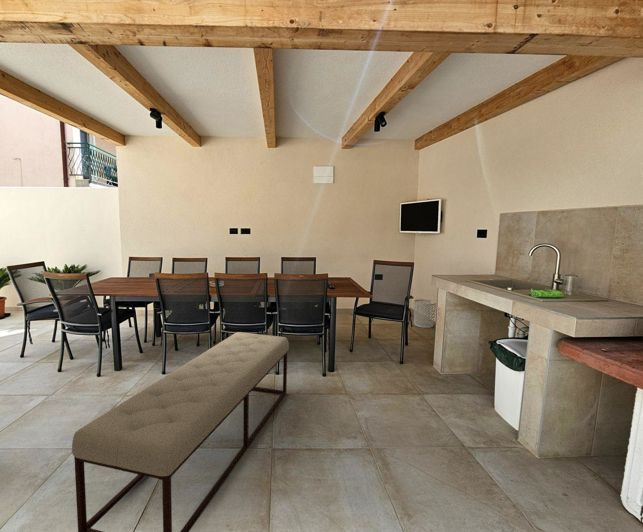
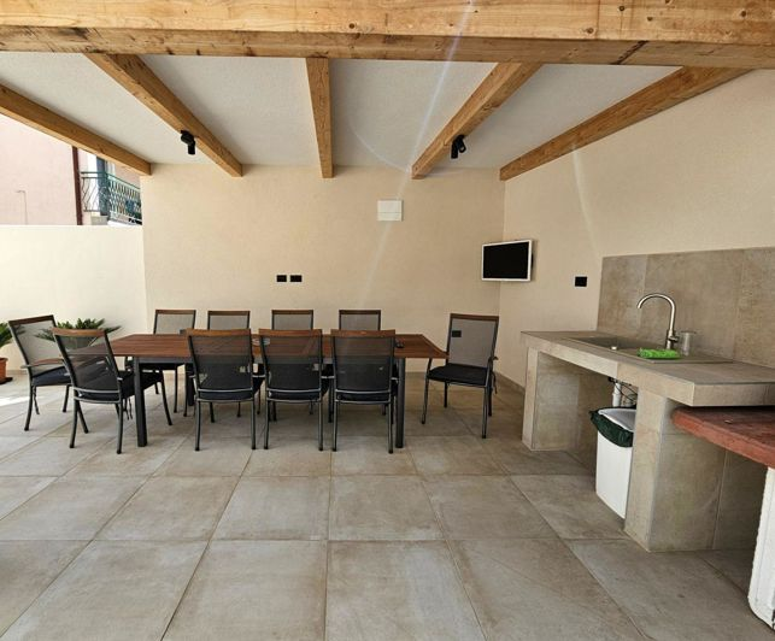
- bench (214, 405)
- waste bin (423, 313)
